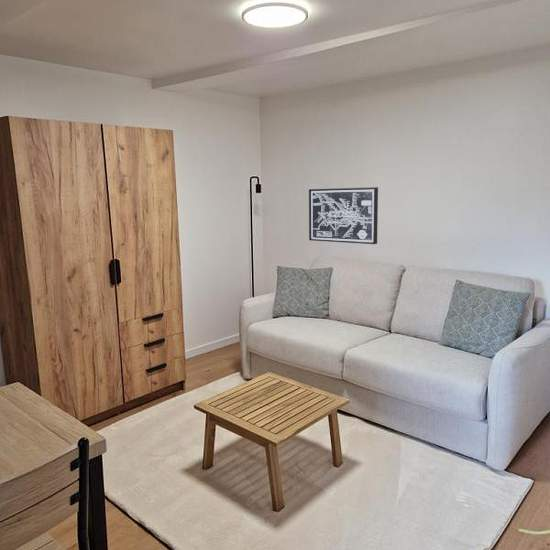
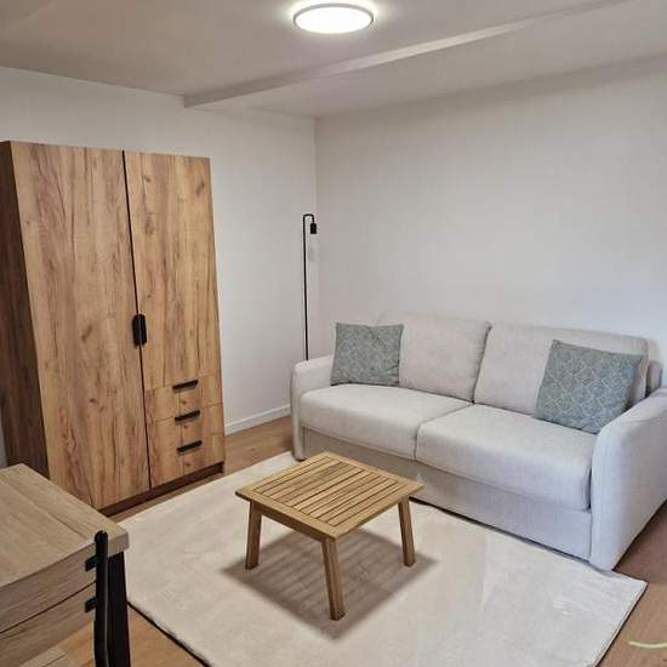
- wall art (341, 215)
